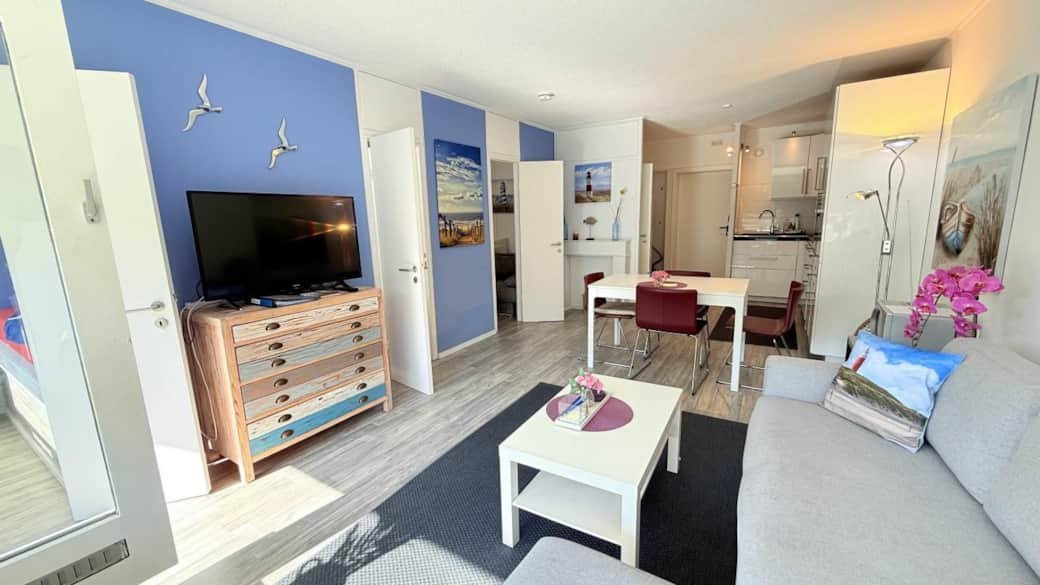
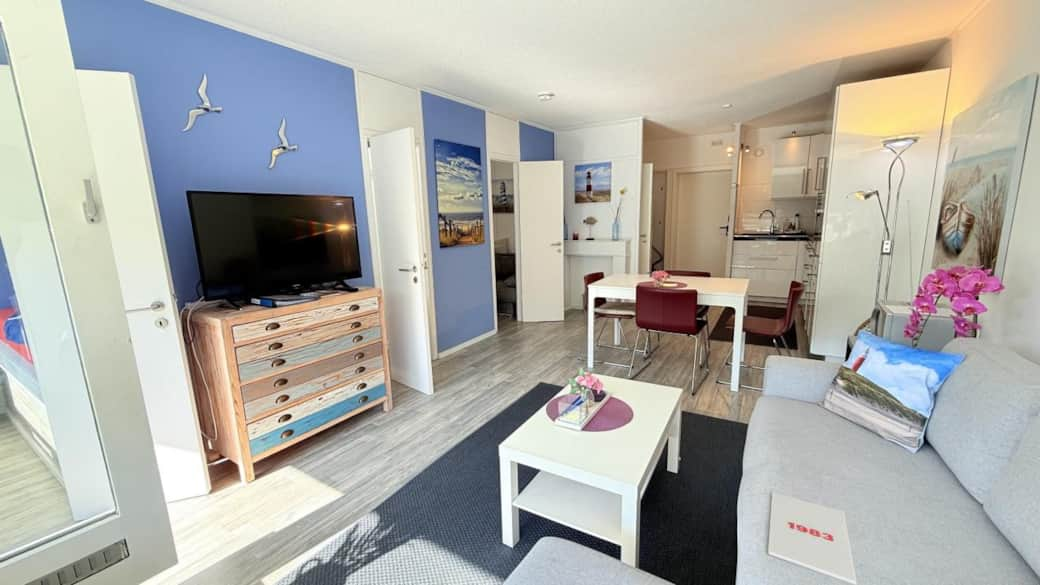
+ magazine (808, 531)
